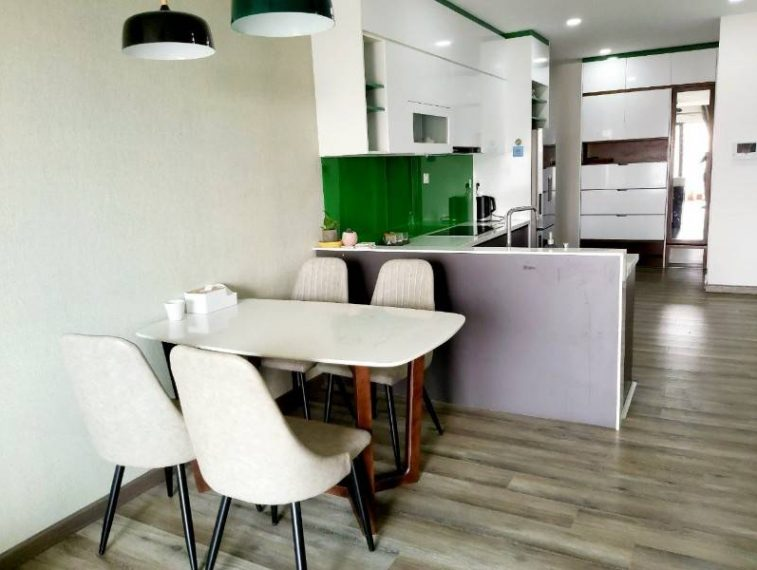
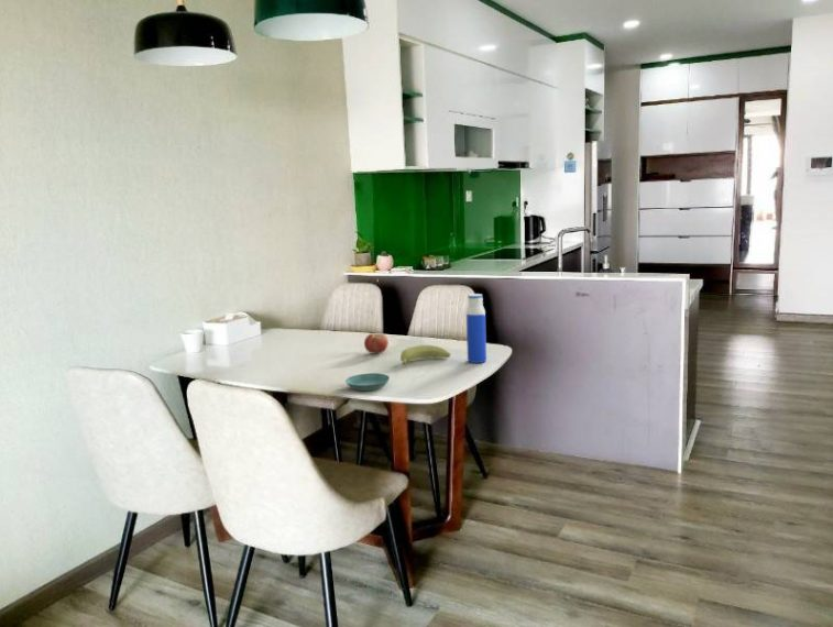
+ fruit (376, 343)
+ banana (421, 354)
+ saucer (368, 382)
+ water bottle (475, 328)
